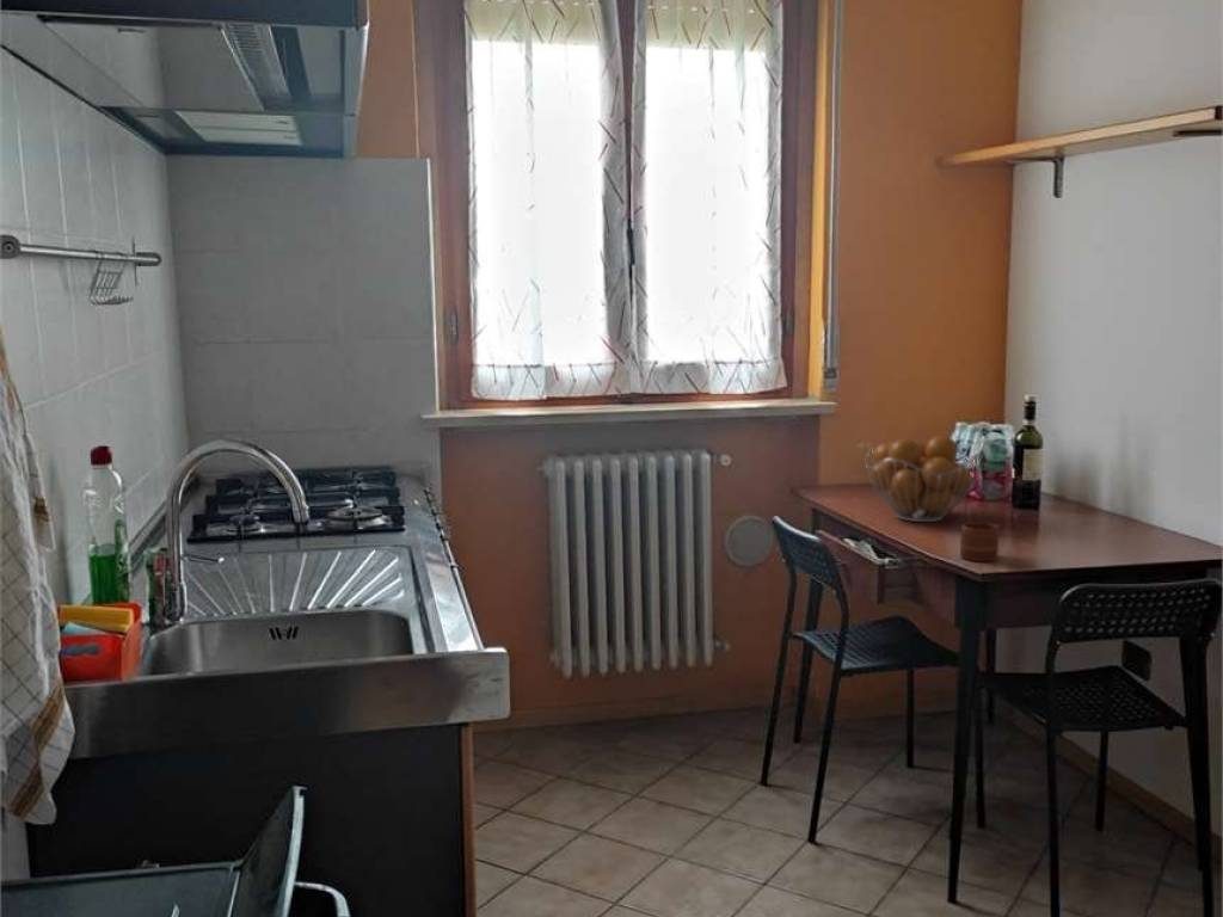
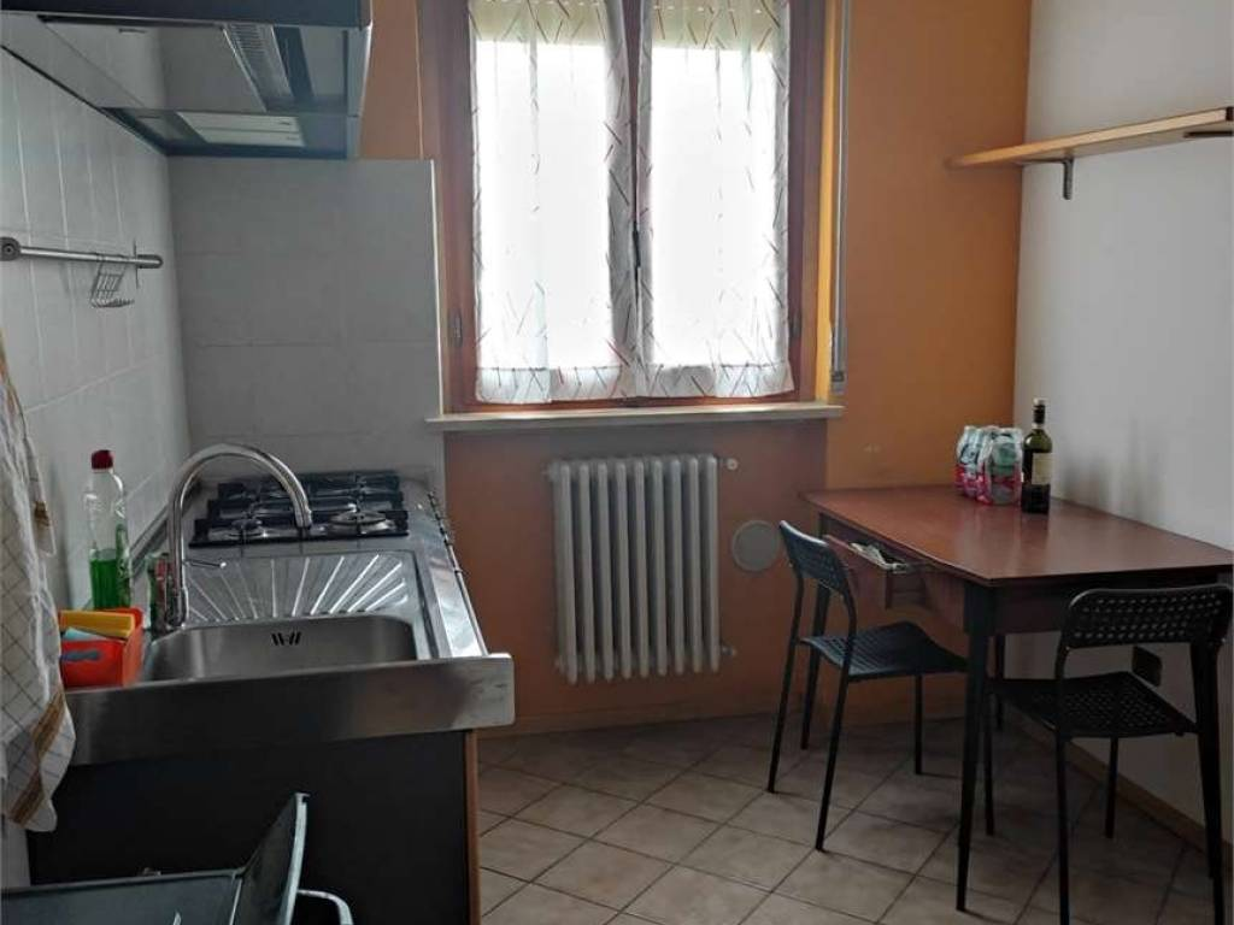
- fruit basket (921, 476)
- mug (985, 540)
